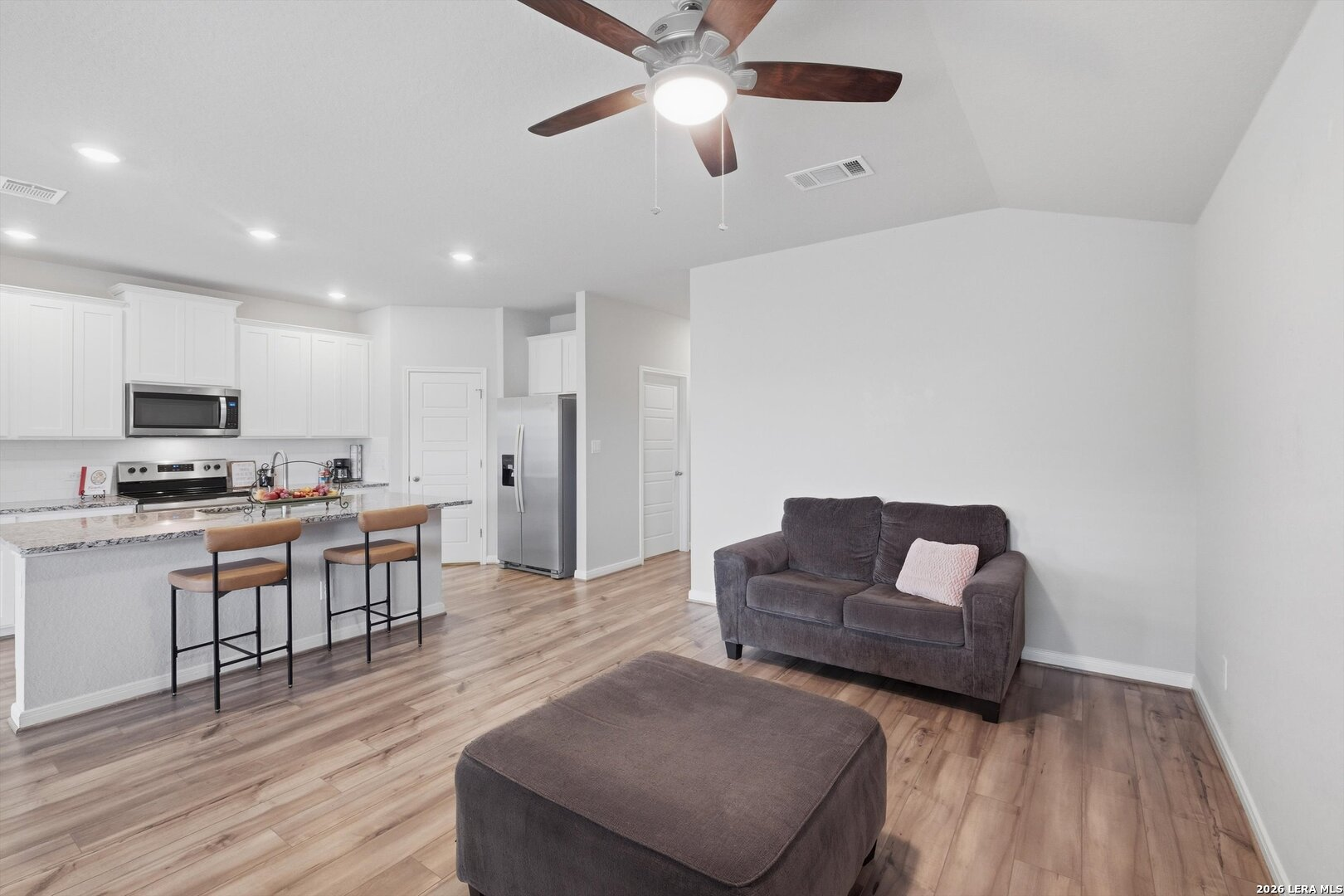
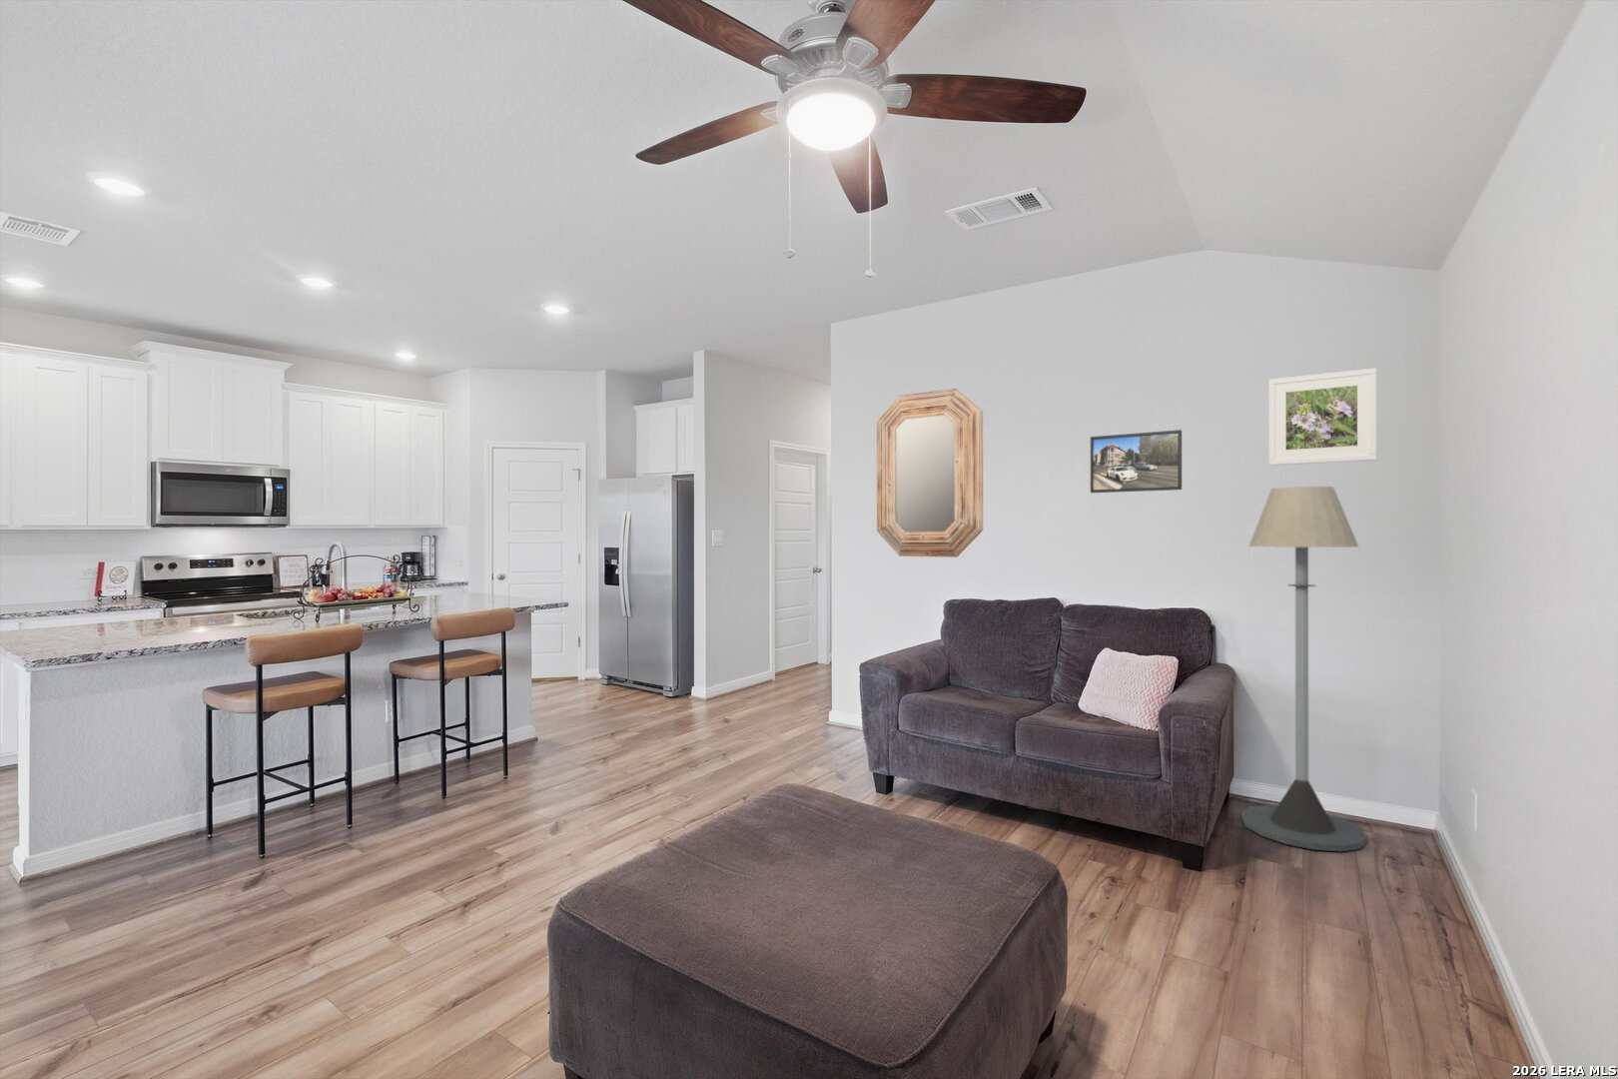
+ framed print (1321, 418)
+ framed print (1134, 461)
+ home mirror (926, 473)
+ floor lamp (1301, 659)
